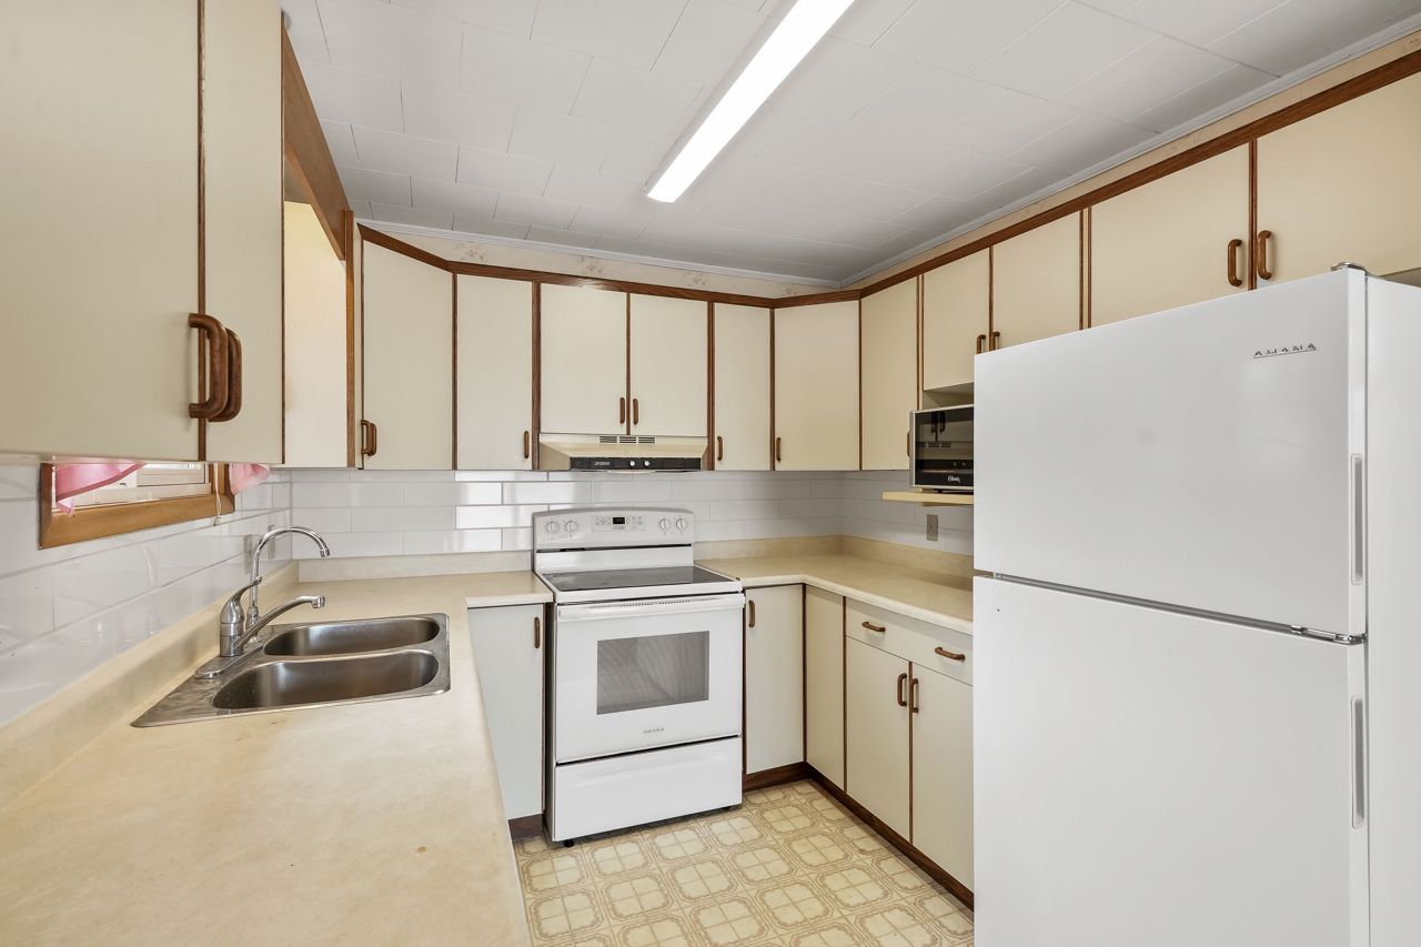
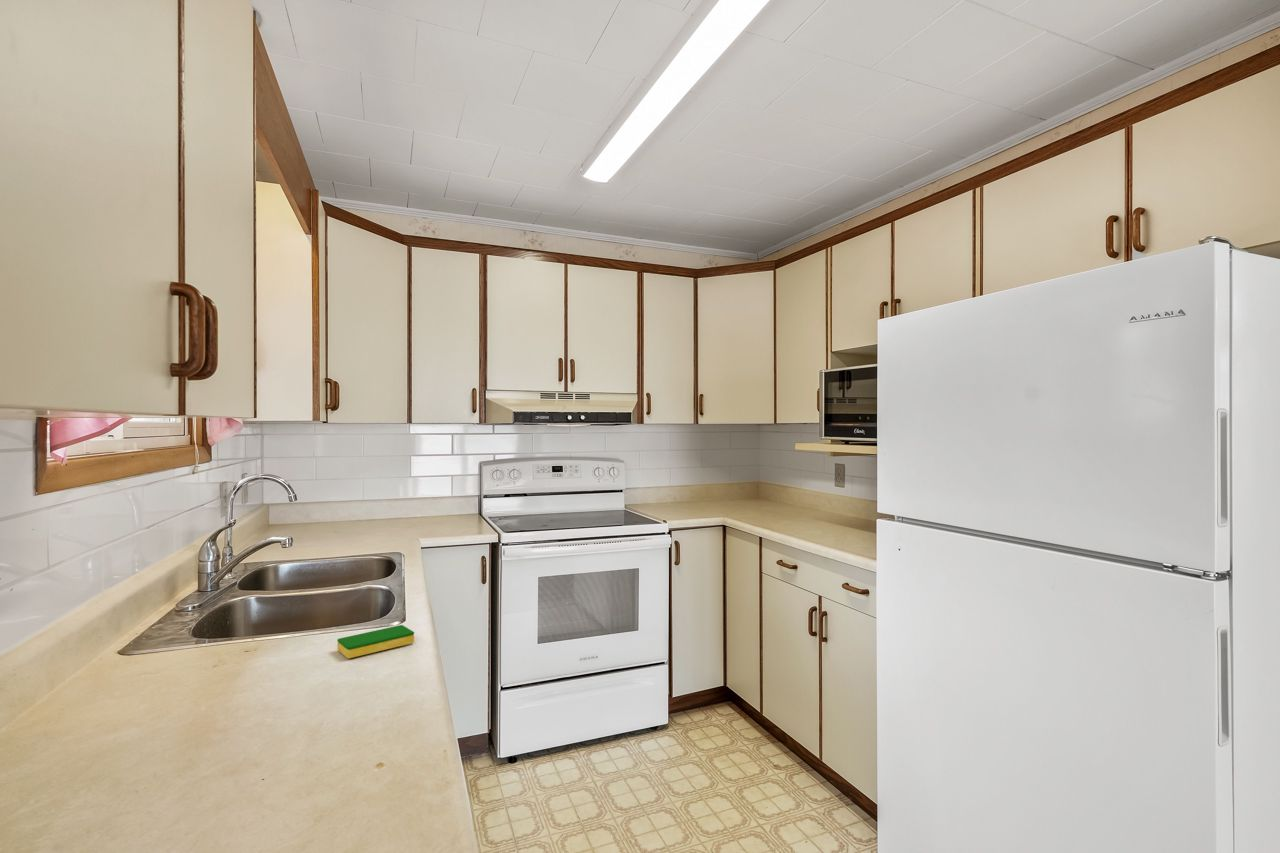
+ dish sponge (376, 640)
